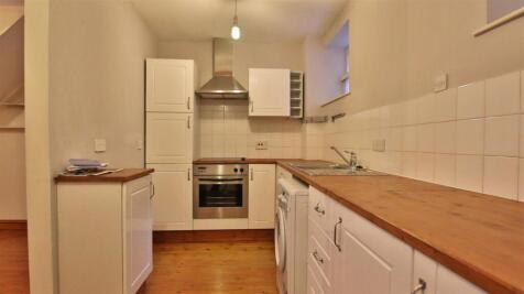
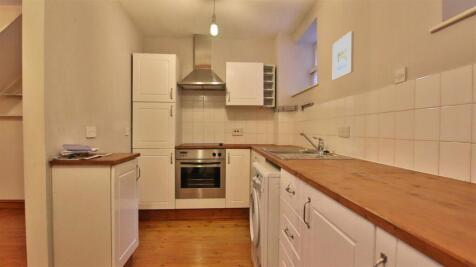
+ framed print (342, 57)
